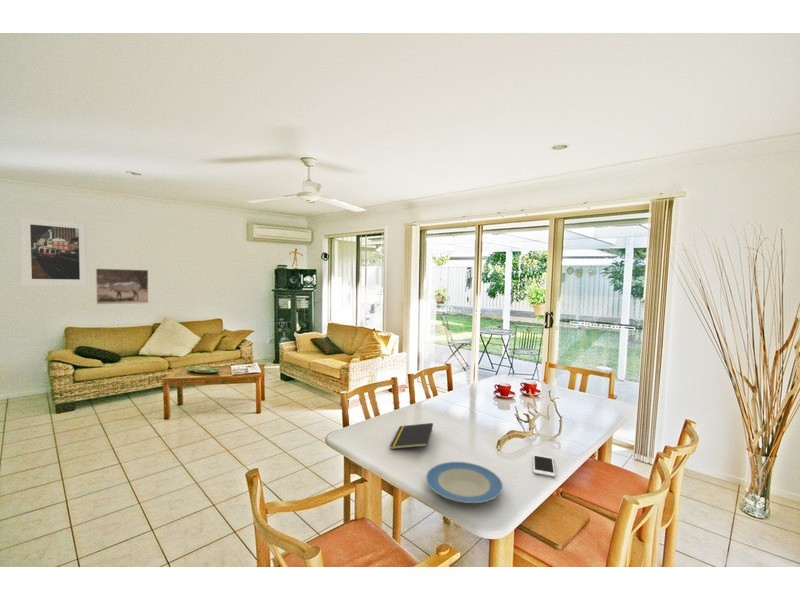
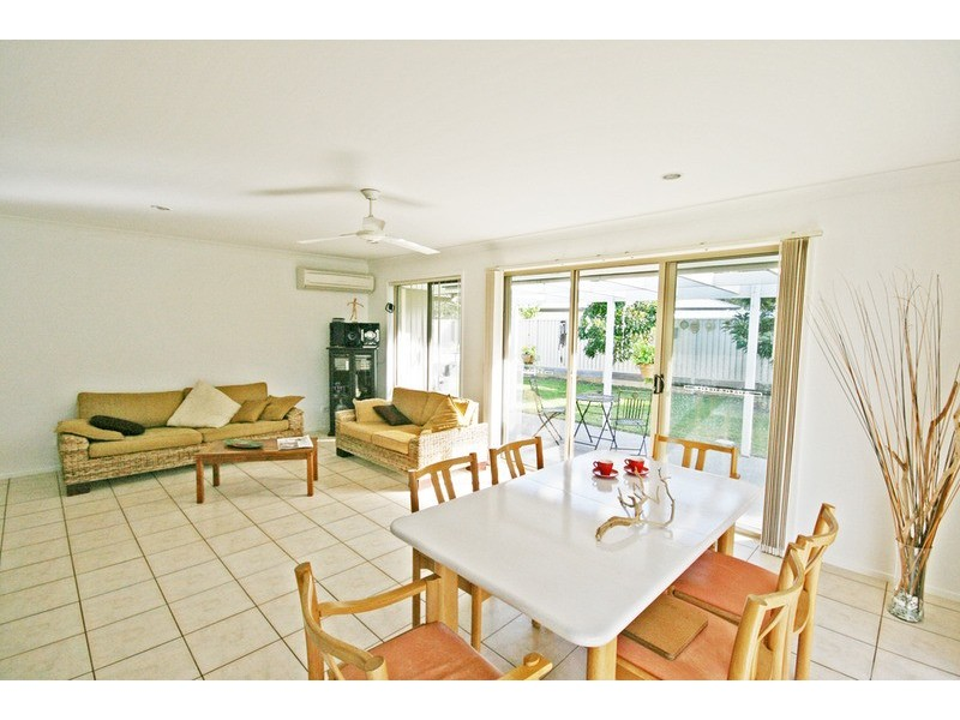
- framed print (55, 253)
- notepad (412, 435)
- cell phone (543, 464)
- plate (463, 484)
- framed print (123, 286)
